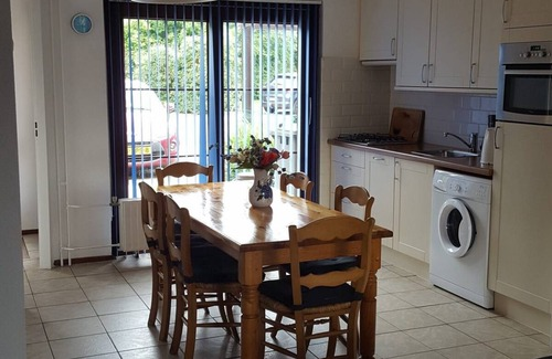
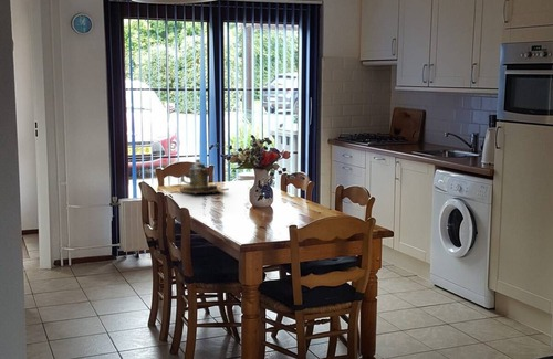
+ teapot (202, 176)
